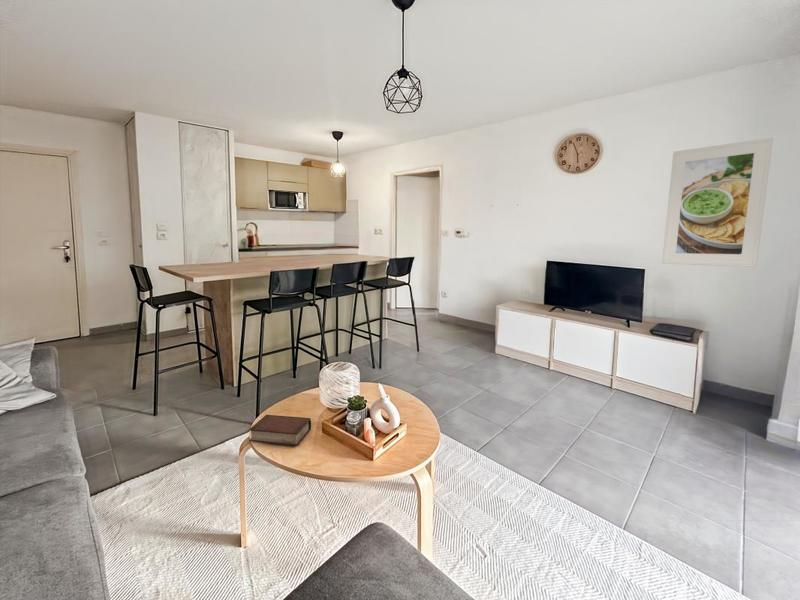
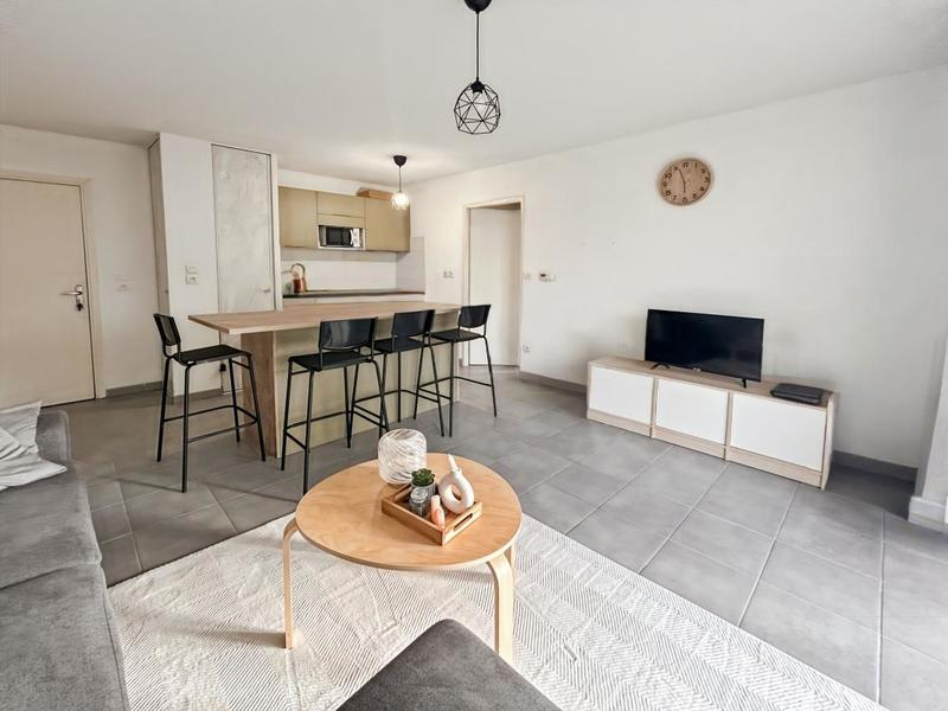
- book (281, 429)
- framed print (712, 206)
